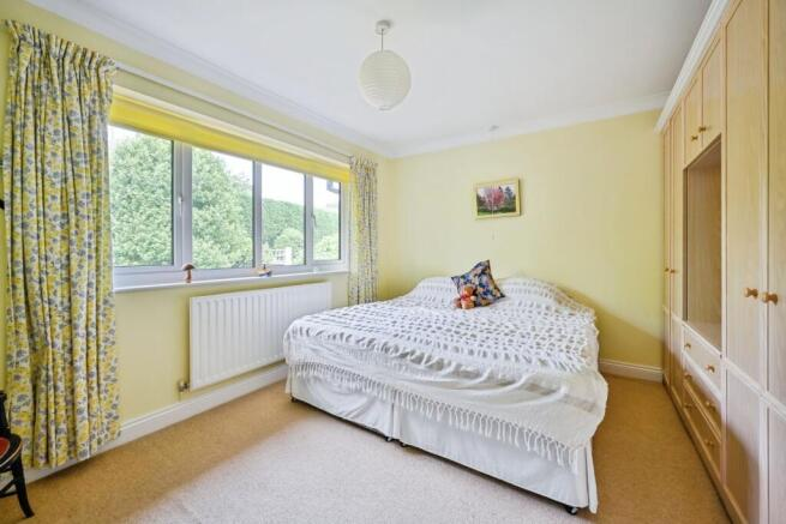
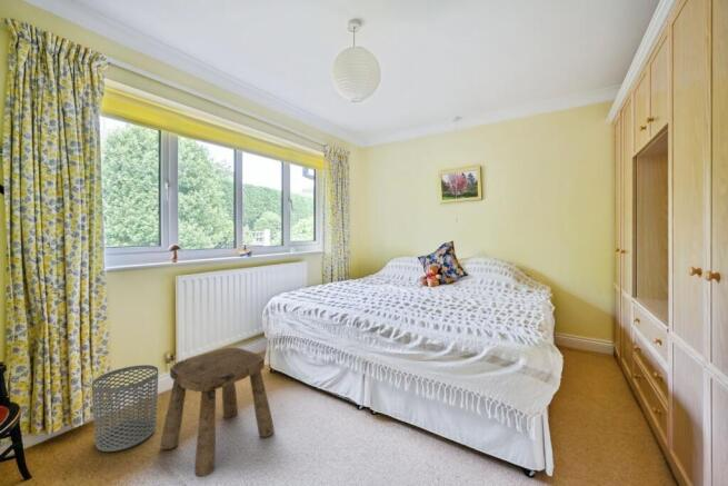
+ stool (222, 400)
+ waste bin (127, 406)
